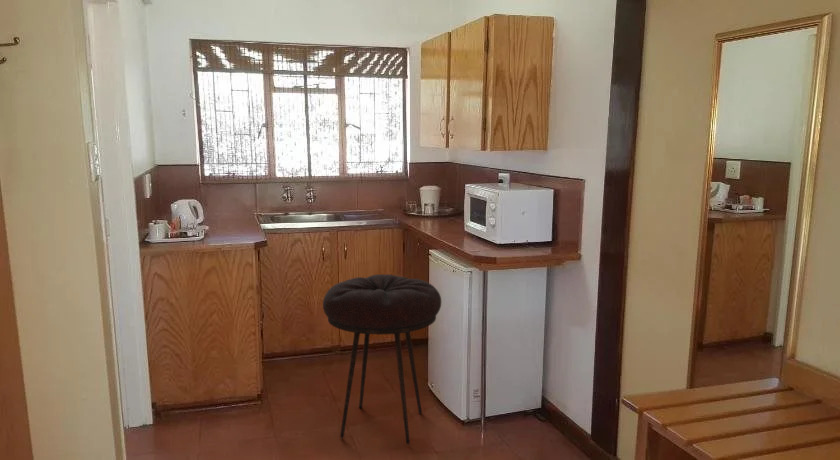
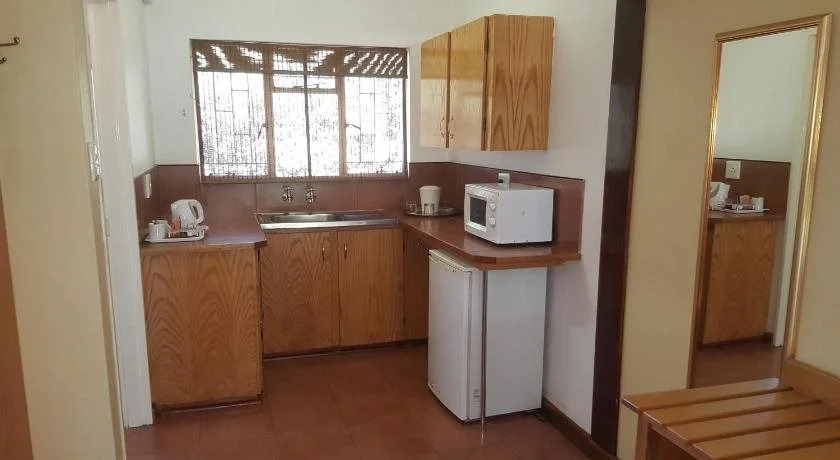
- stool (396, 354)
